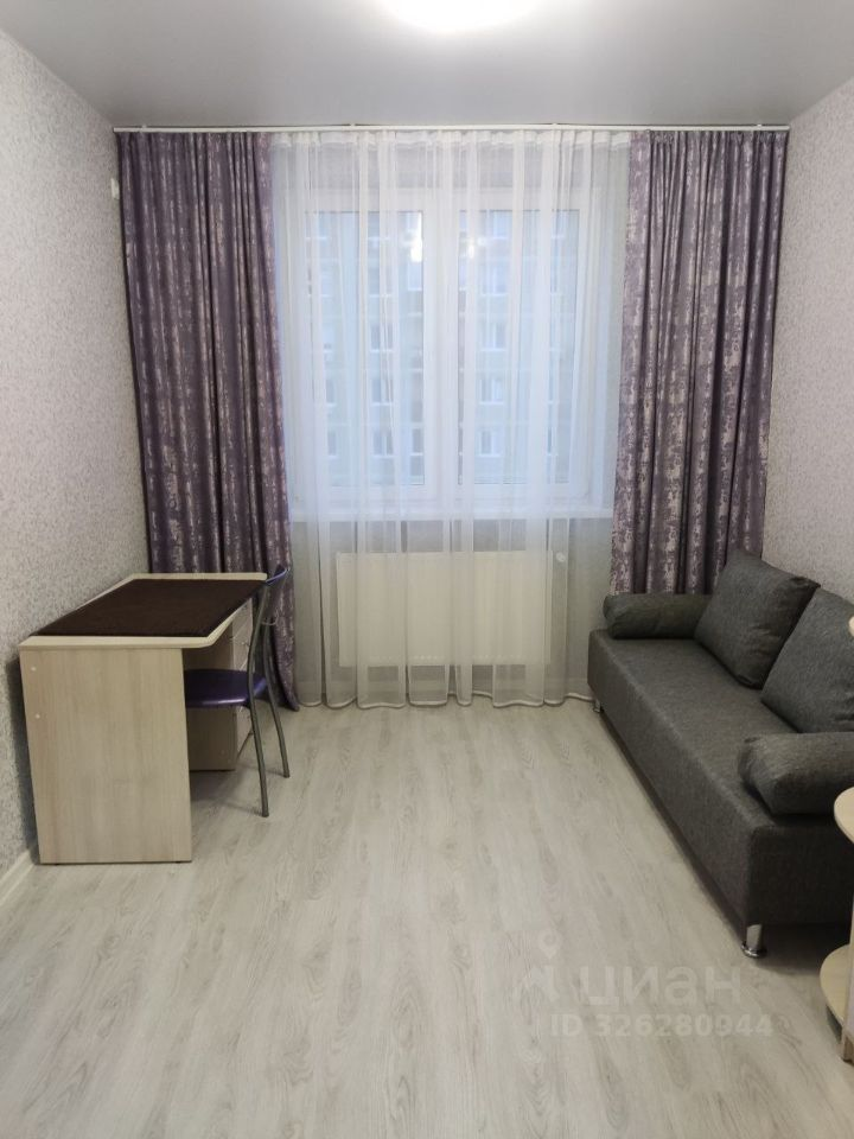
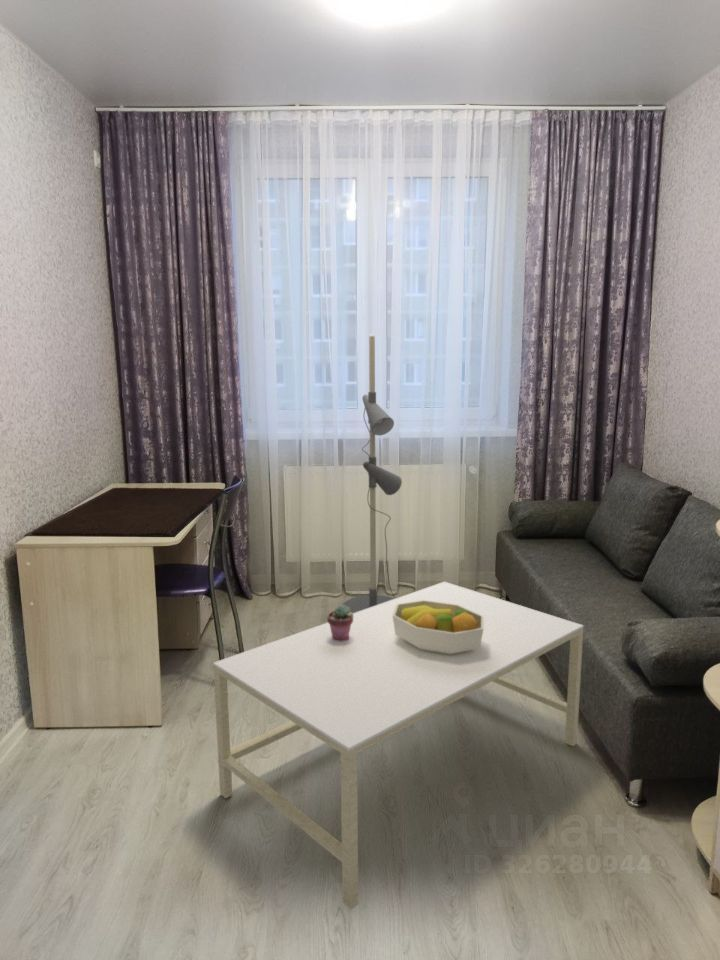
+ potted succulent (340, 621)
+ floor lamp (401, 483)
+ coffee table (408, 706)
+ fruit bowl (437, 622)
